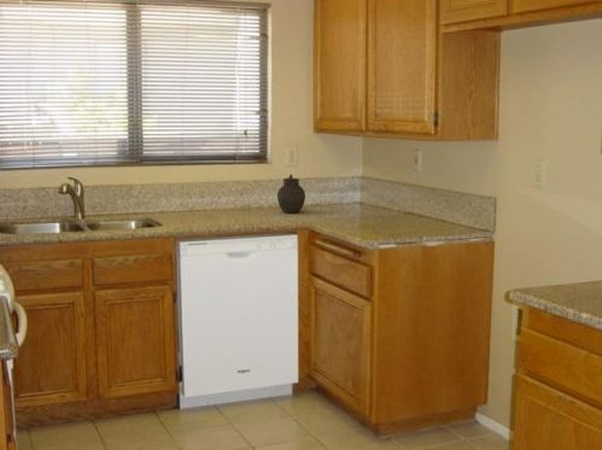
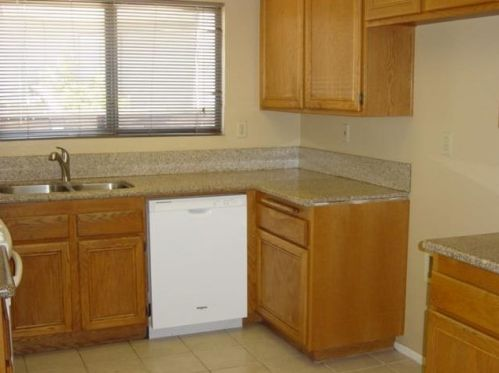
- jar (291, 193)
